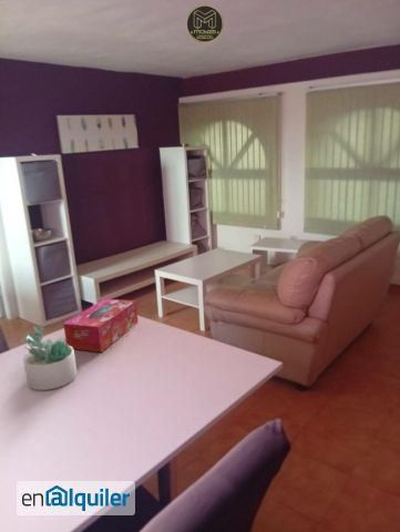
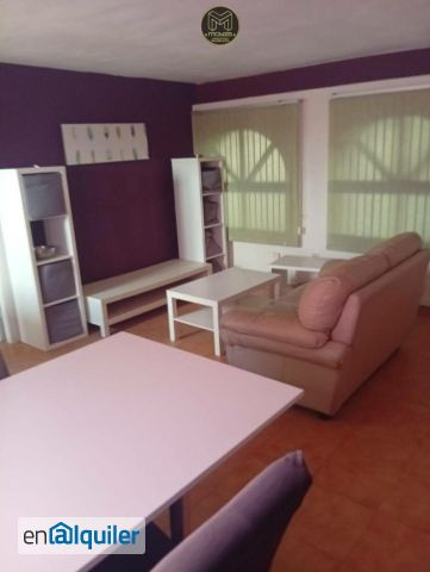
- tissue box (103, 323)
- succulent plant (49, 349)
